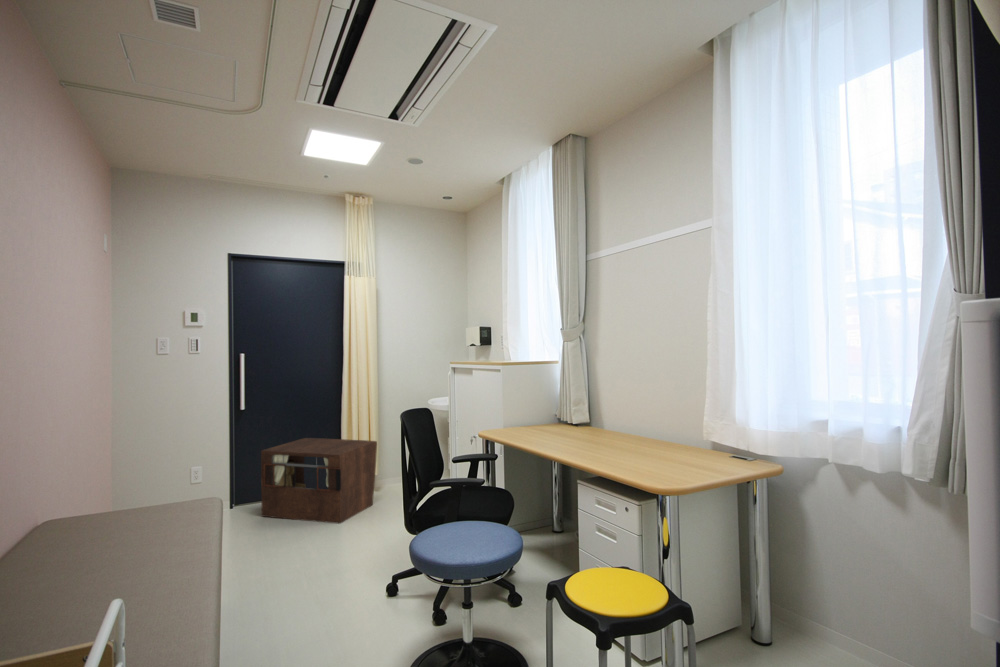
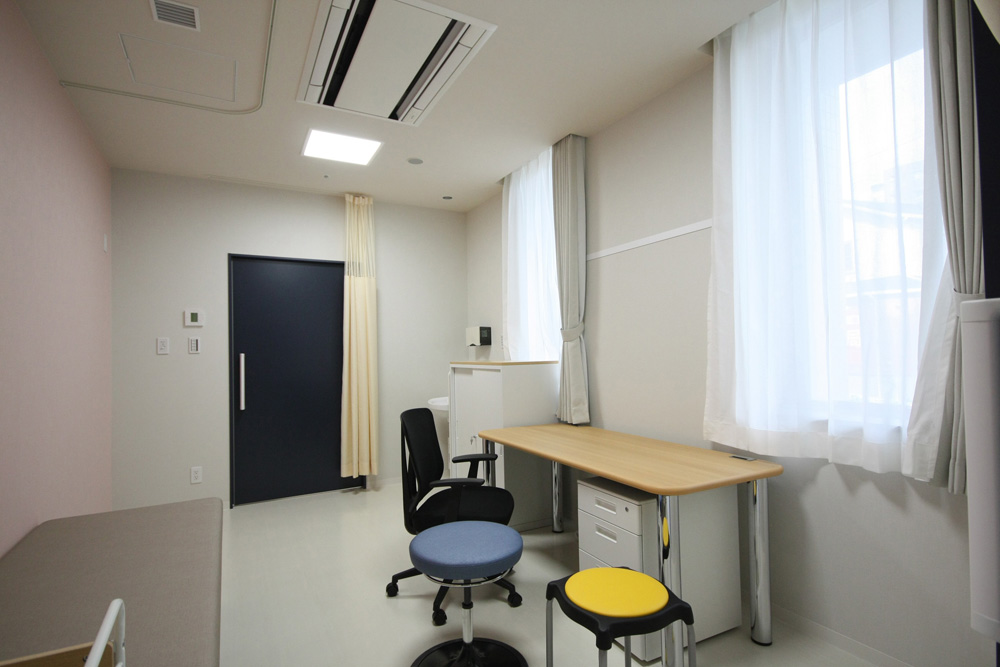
- storage cabinet (317, 477)
